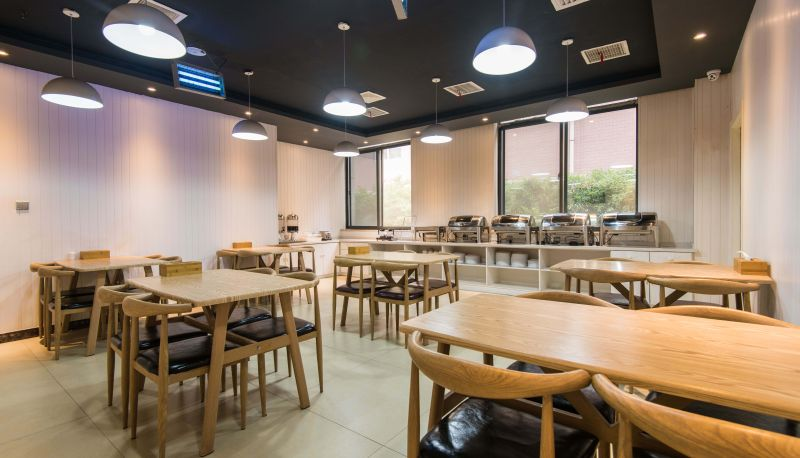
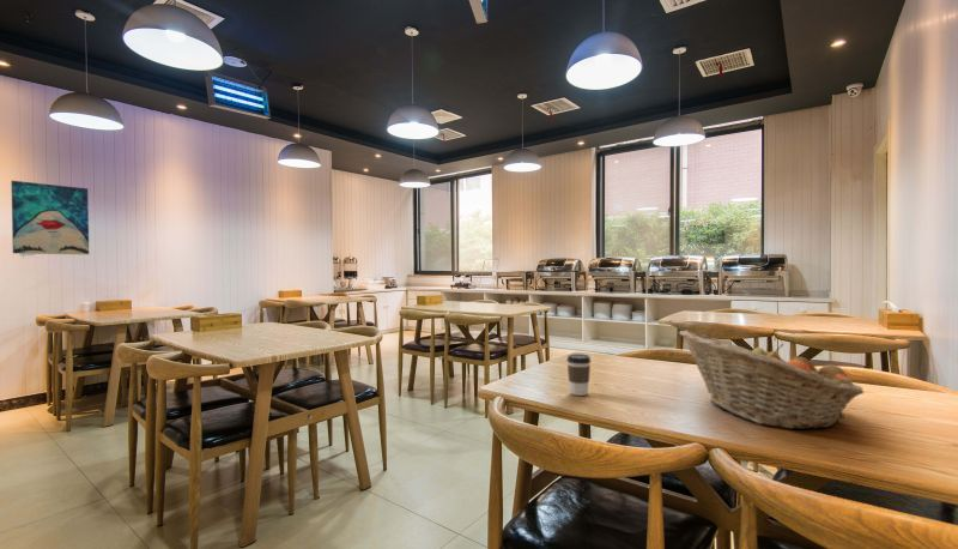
+ wall art (51, 219)
+ fruit basket (759, 370)
+ coffee cup (578, 374)
